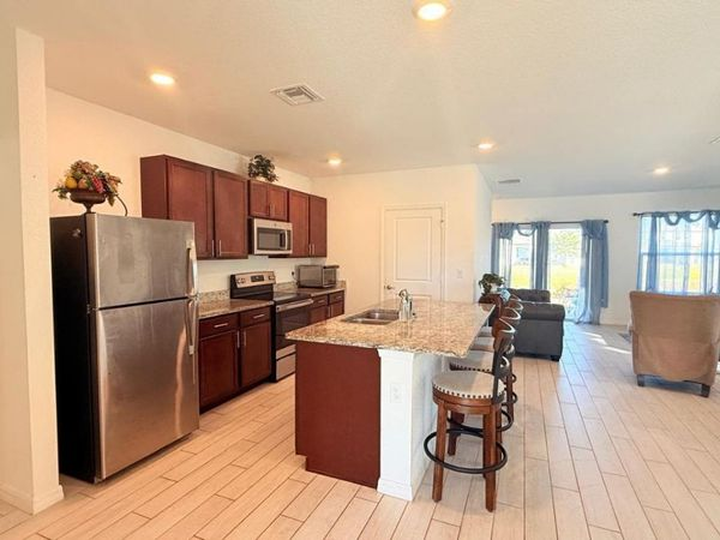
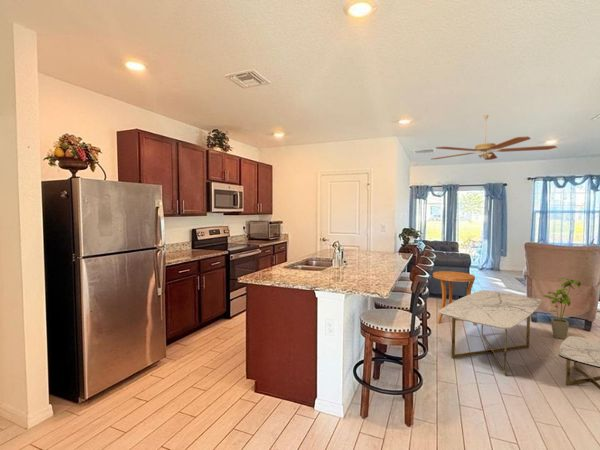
+ coffee table (528, 337)
+ ceiling fan (485, 137)
+ side table (451, 297)
+ house plant (561, 307)
